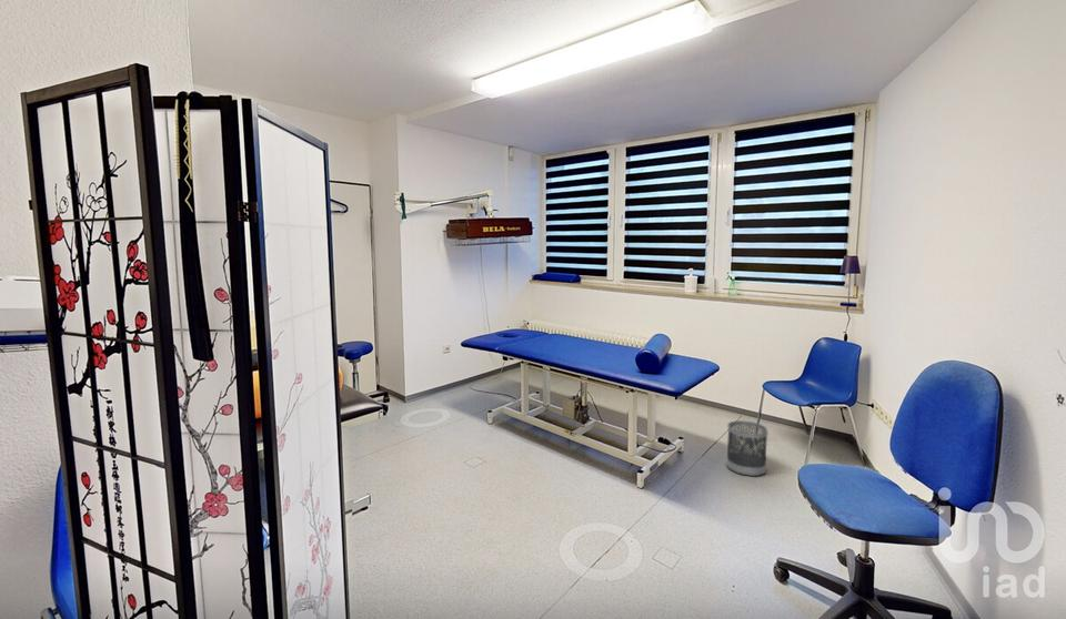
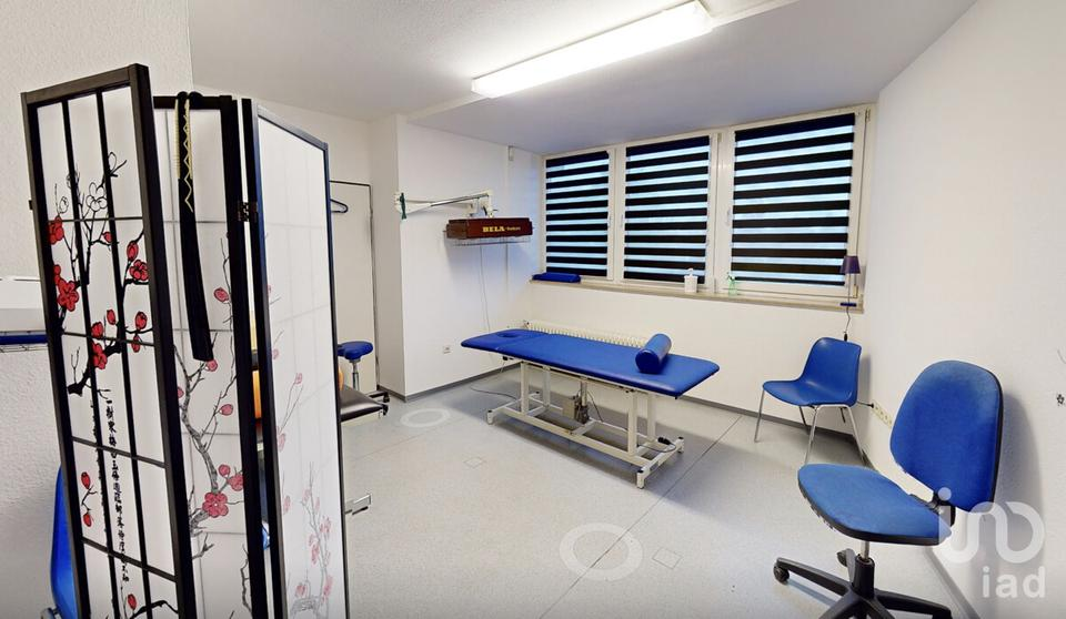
- wastebasket (746, 447)
